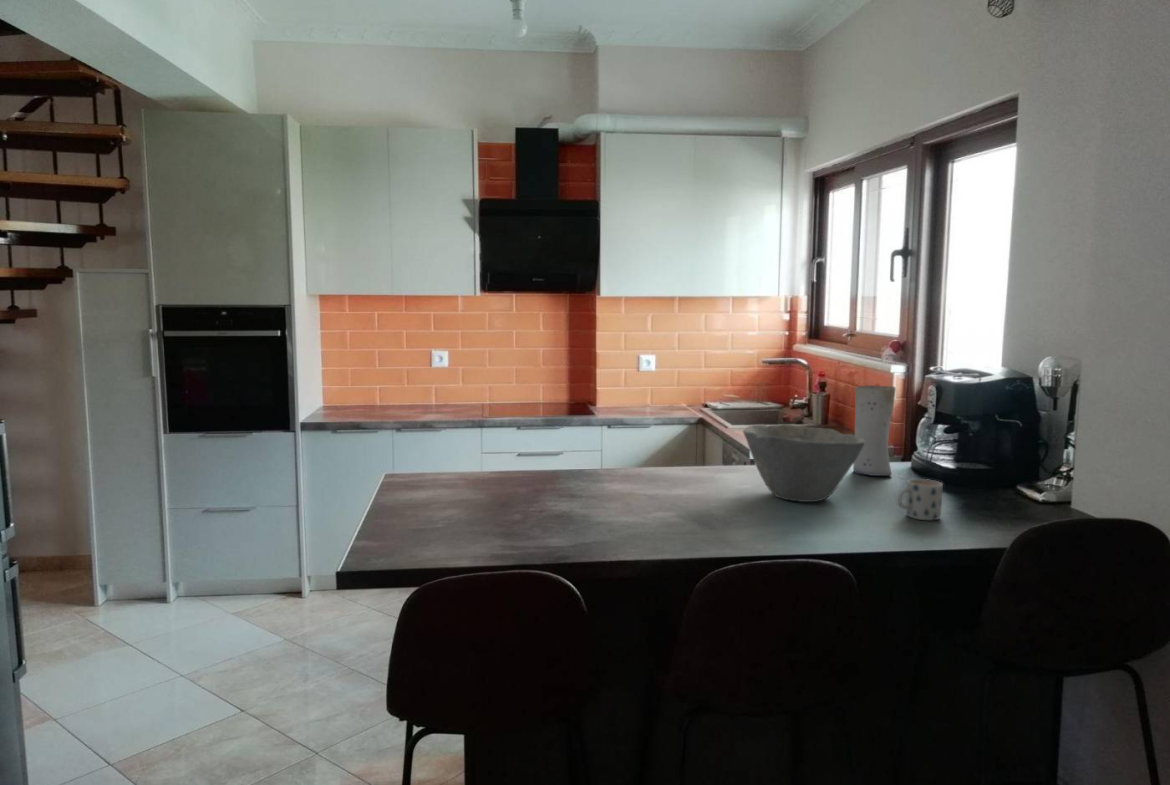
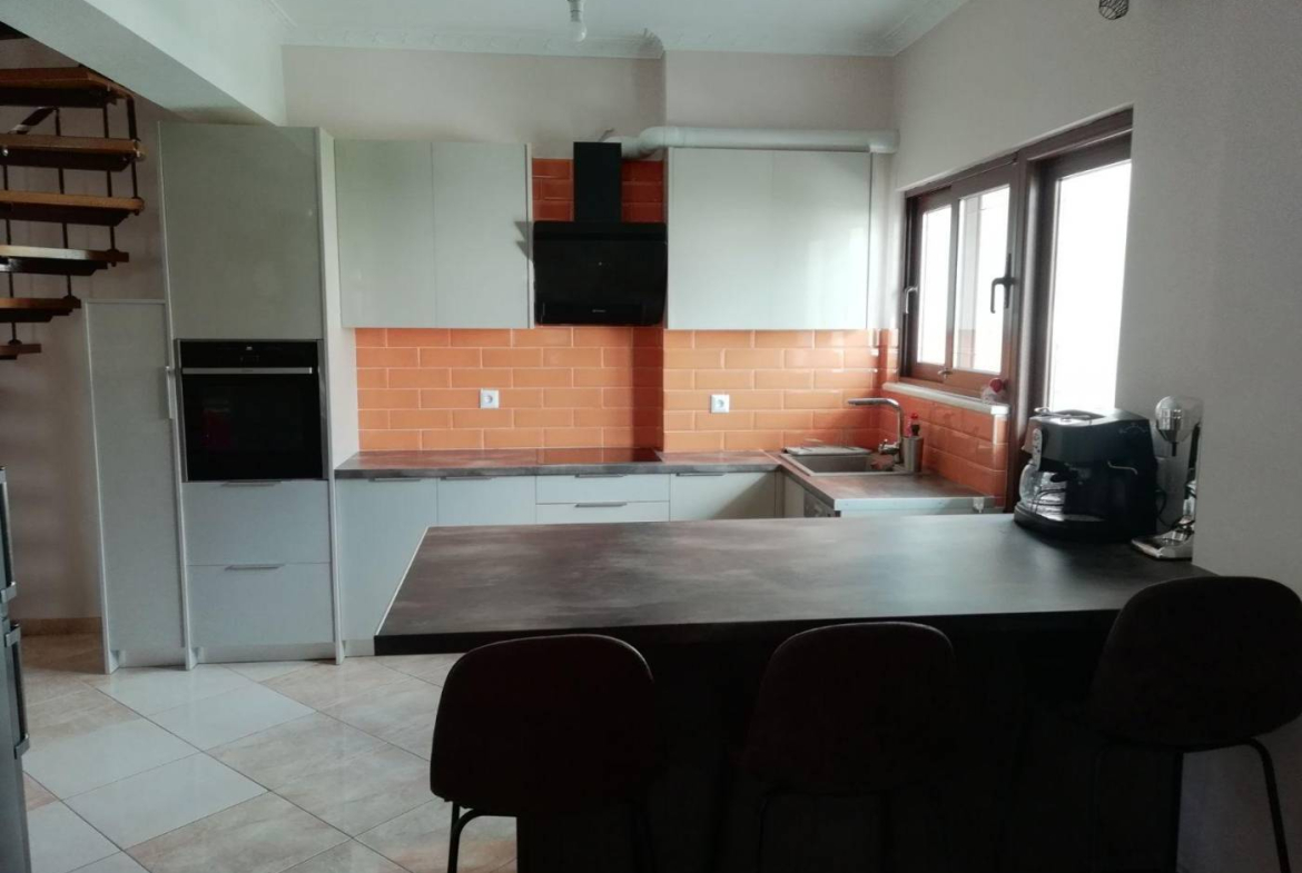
- bowl (801, 463)
- mug (918, 499)
- vase (874, 430)
